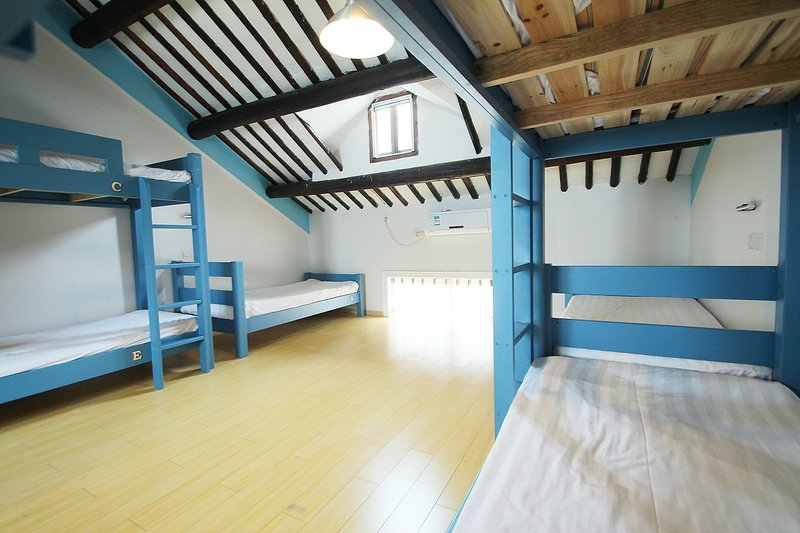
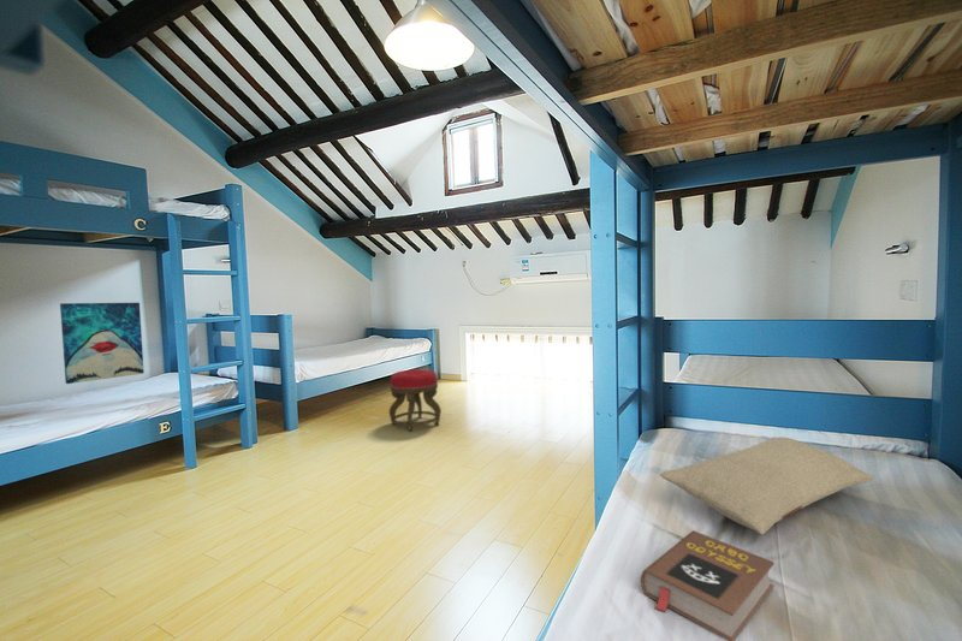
+ pillow (768, 476)
+ stool (414, 397)
+ wall art (105, 340)
+ book (705, 578)
